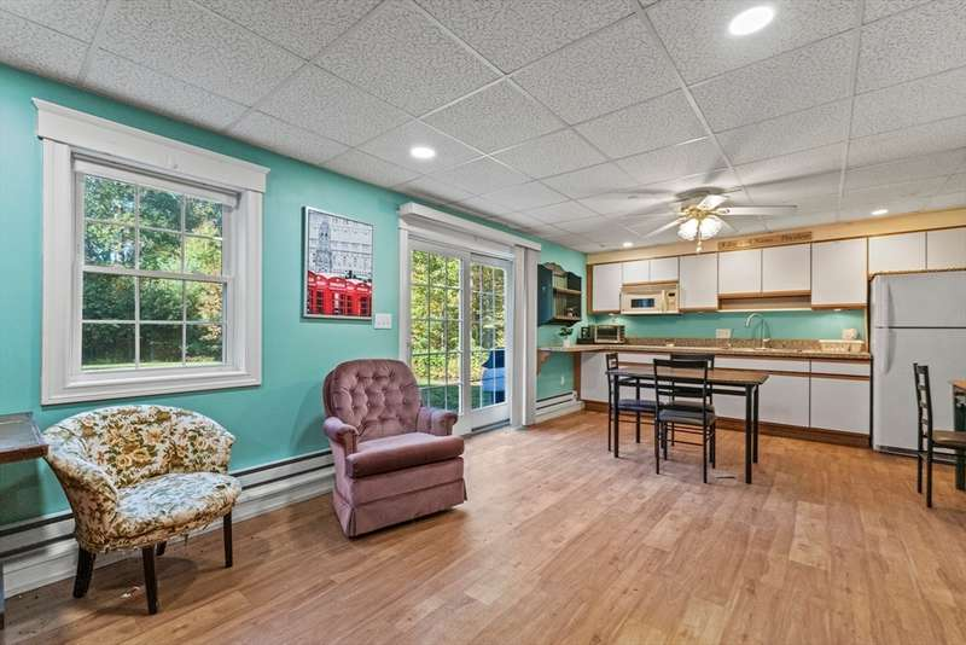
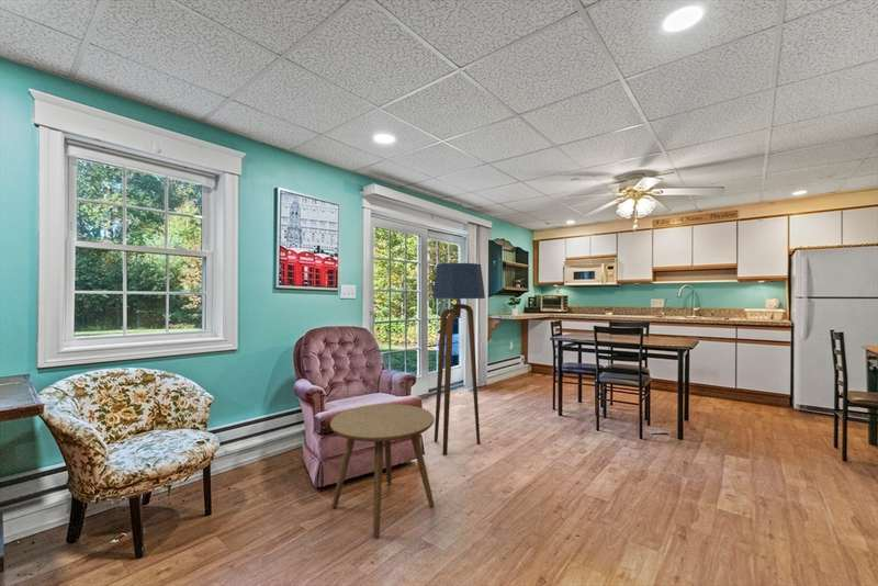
+ side table (382, 462)
+ floor lamp (451, 354)
